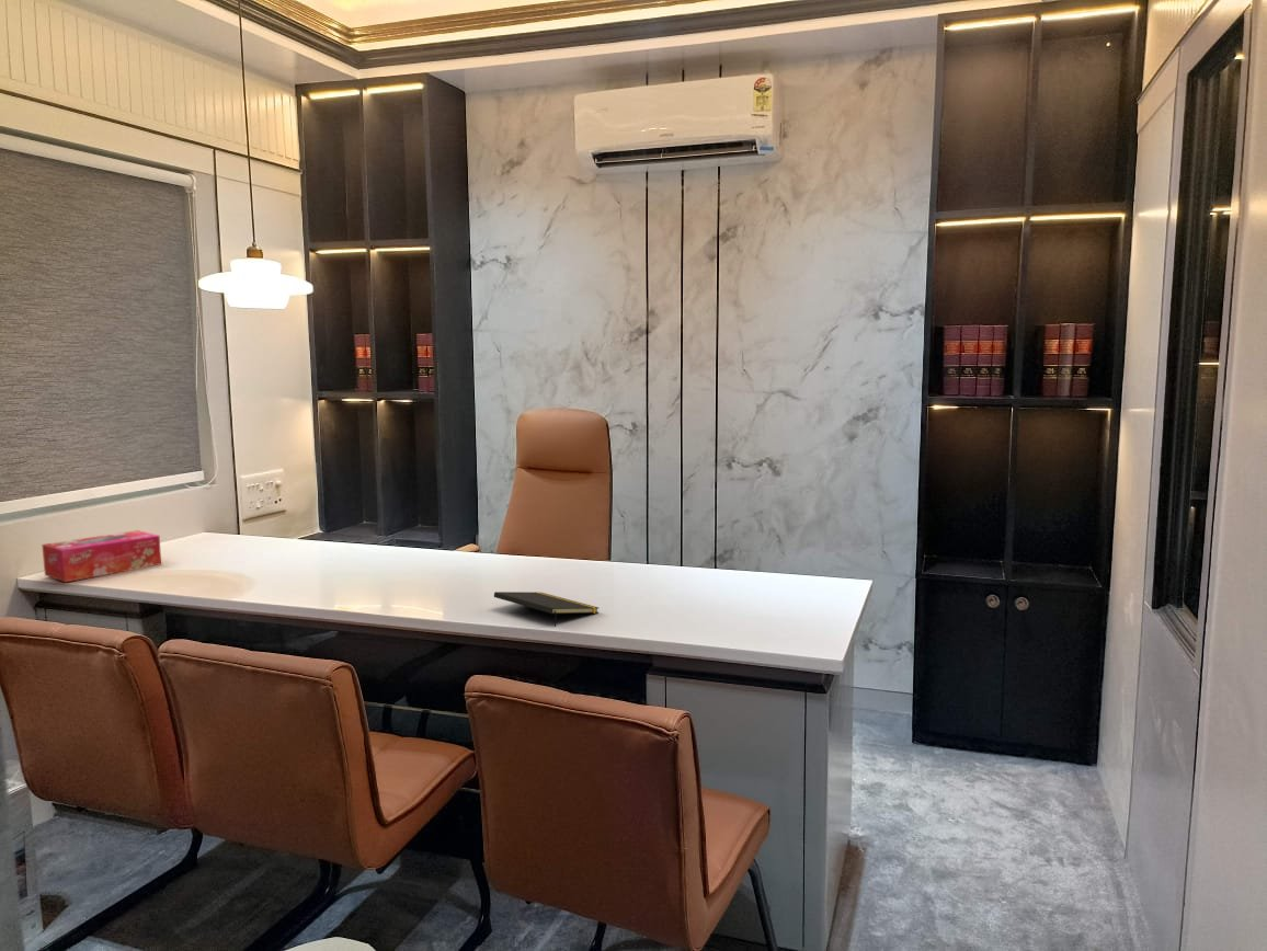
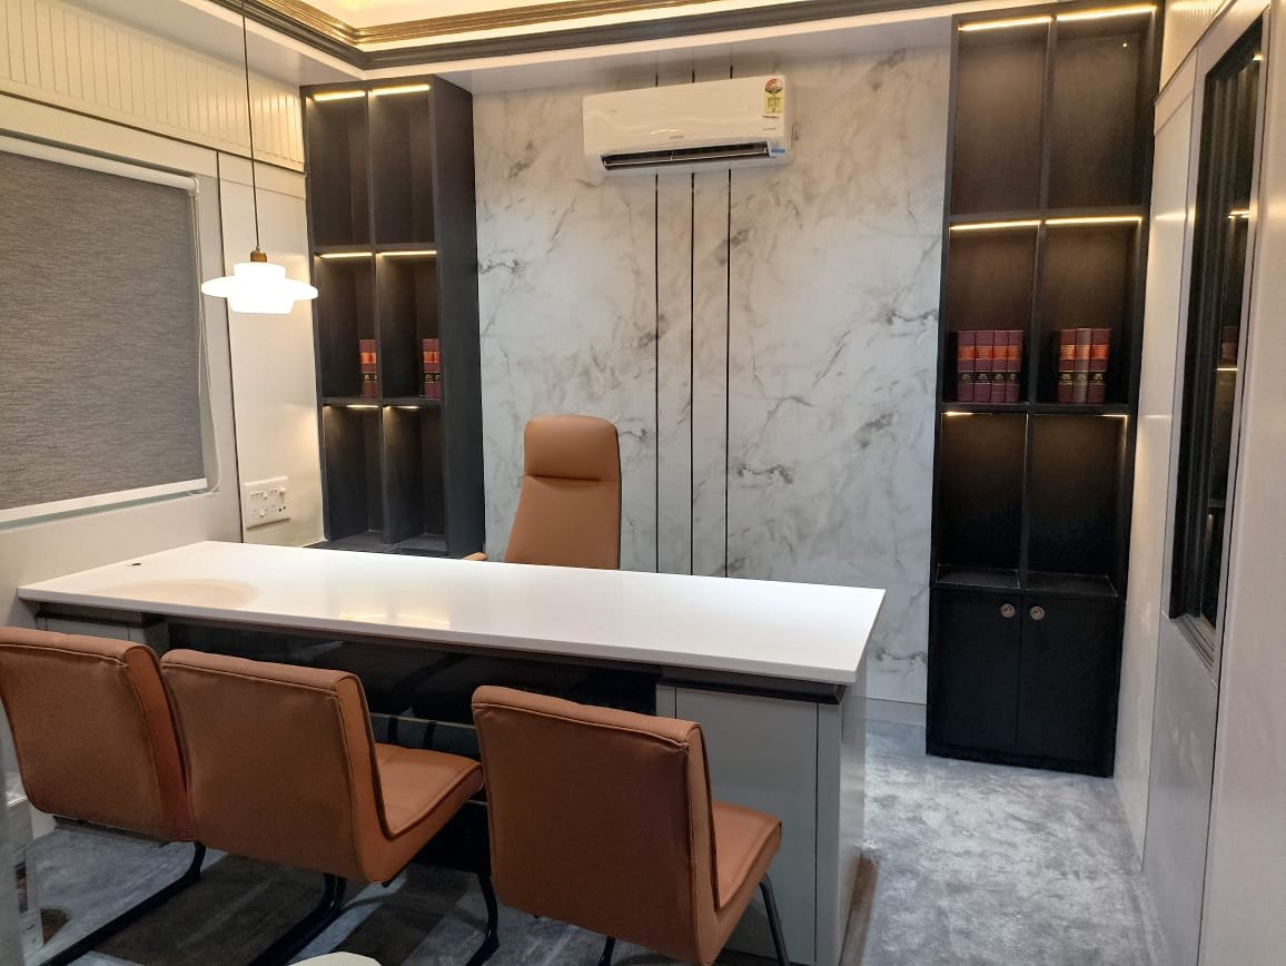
- tissue box (103, 554)
- notepad (546, 601)
